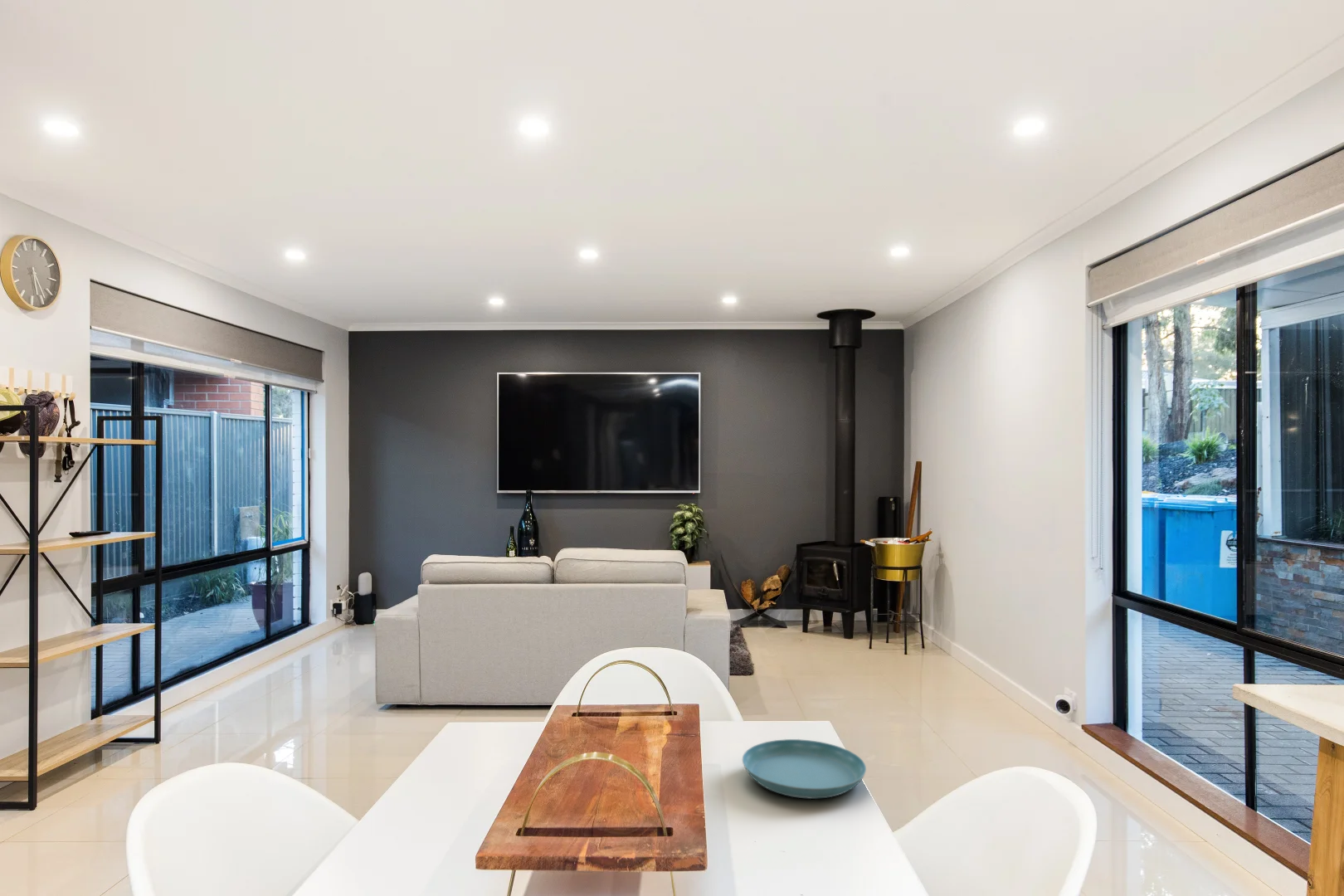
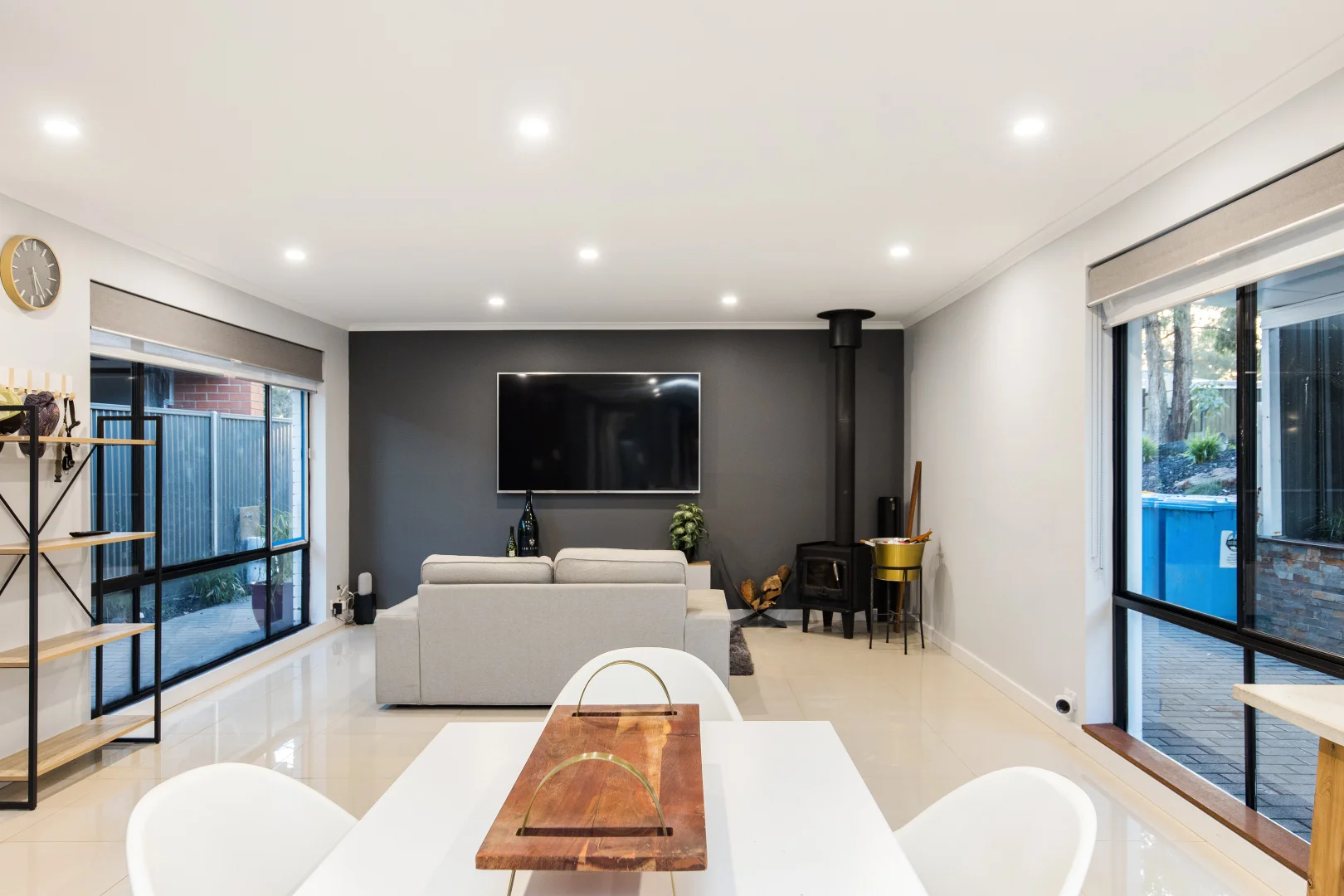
- saucer (803, 769)
